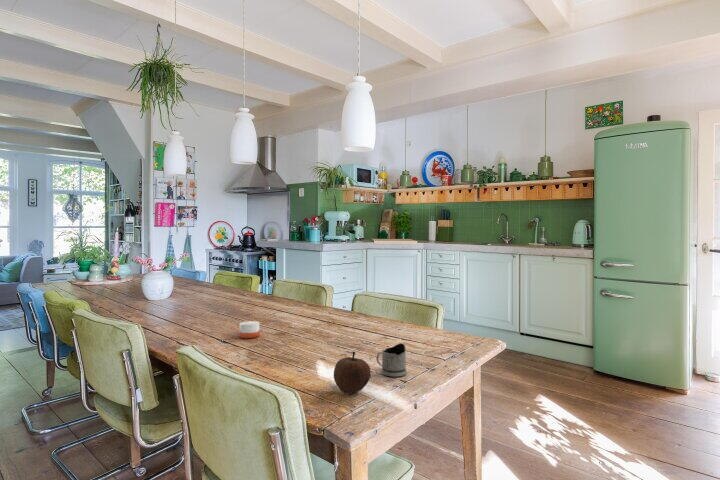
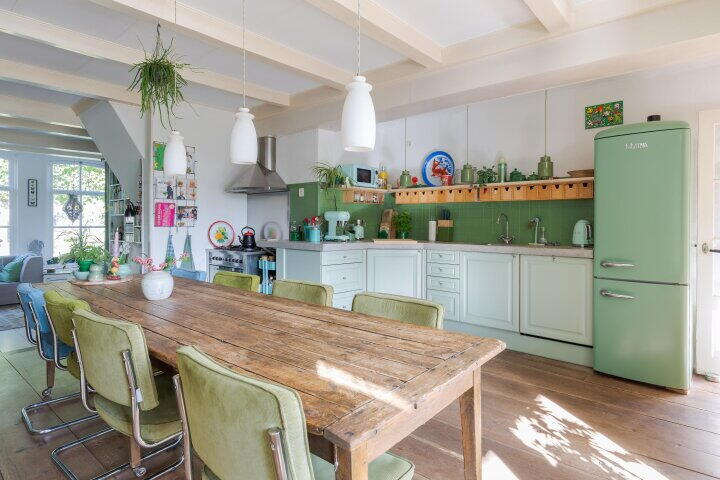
- fruit (351, 371)
- tea glass holder (390, 359)
- candle (249, 322)
